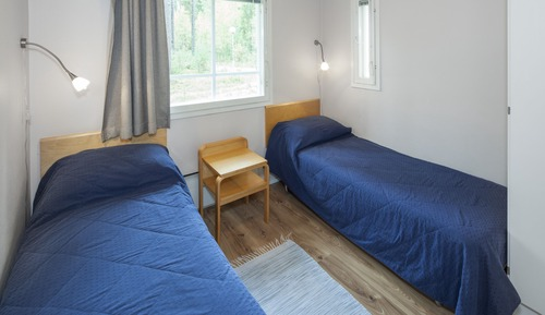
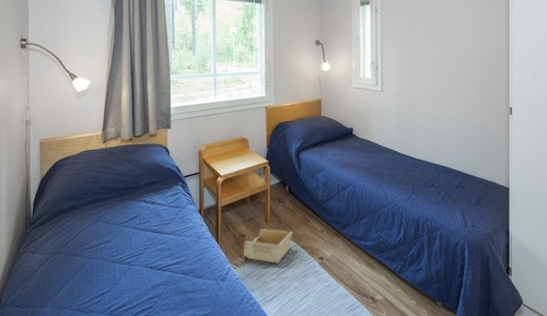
+ storage bin (268, 244)
